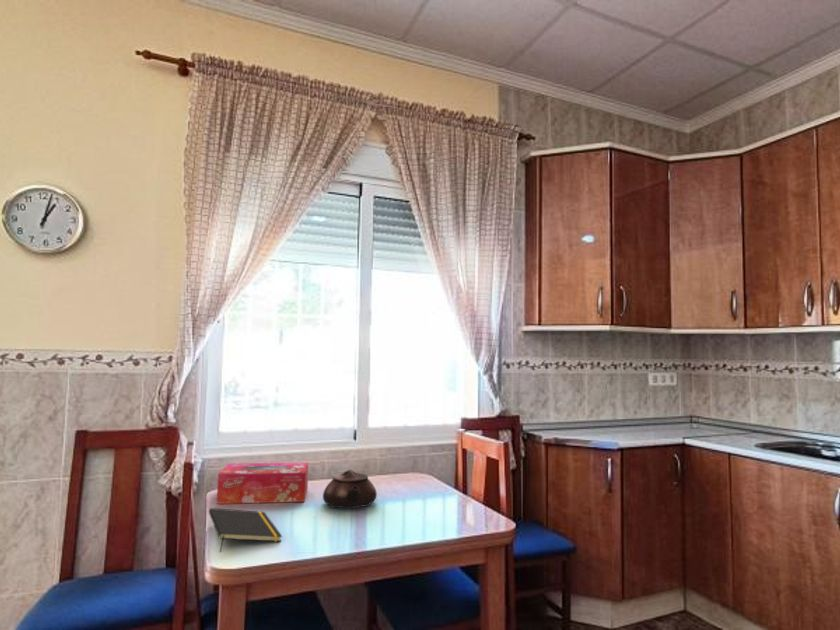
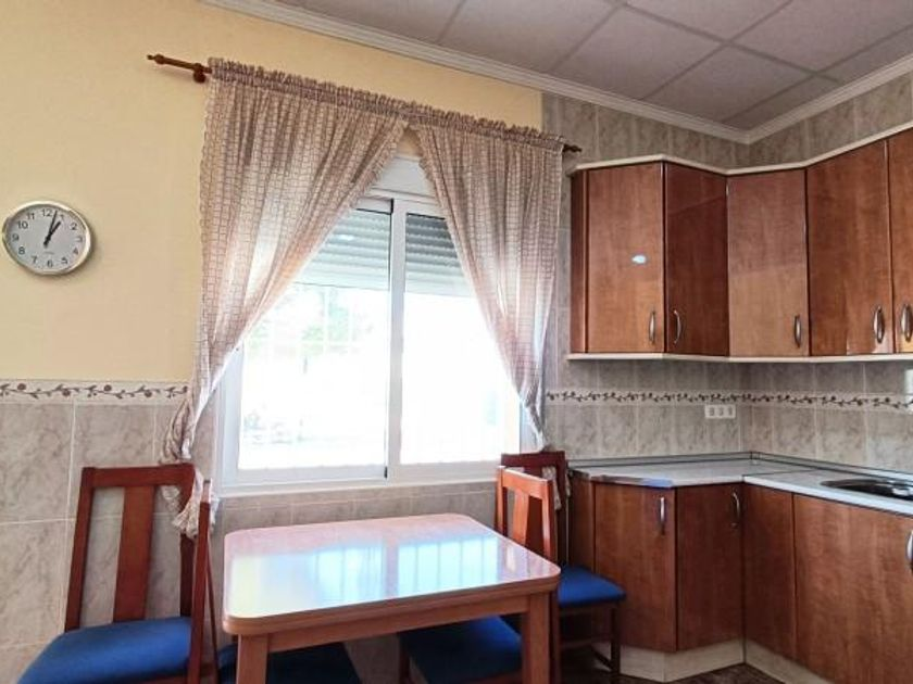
- tissue box (265, 482)
- notepad (243, 524)
- teapot (351, 486)
